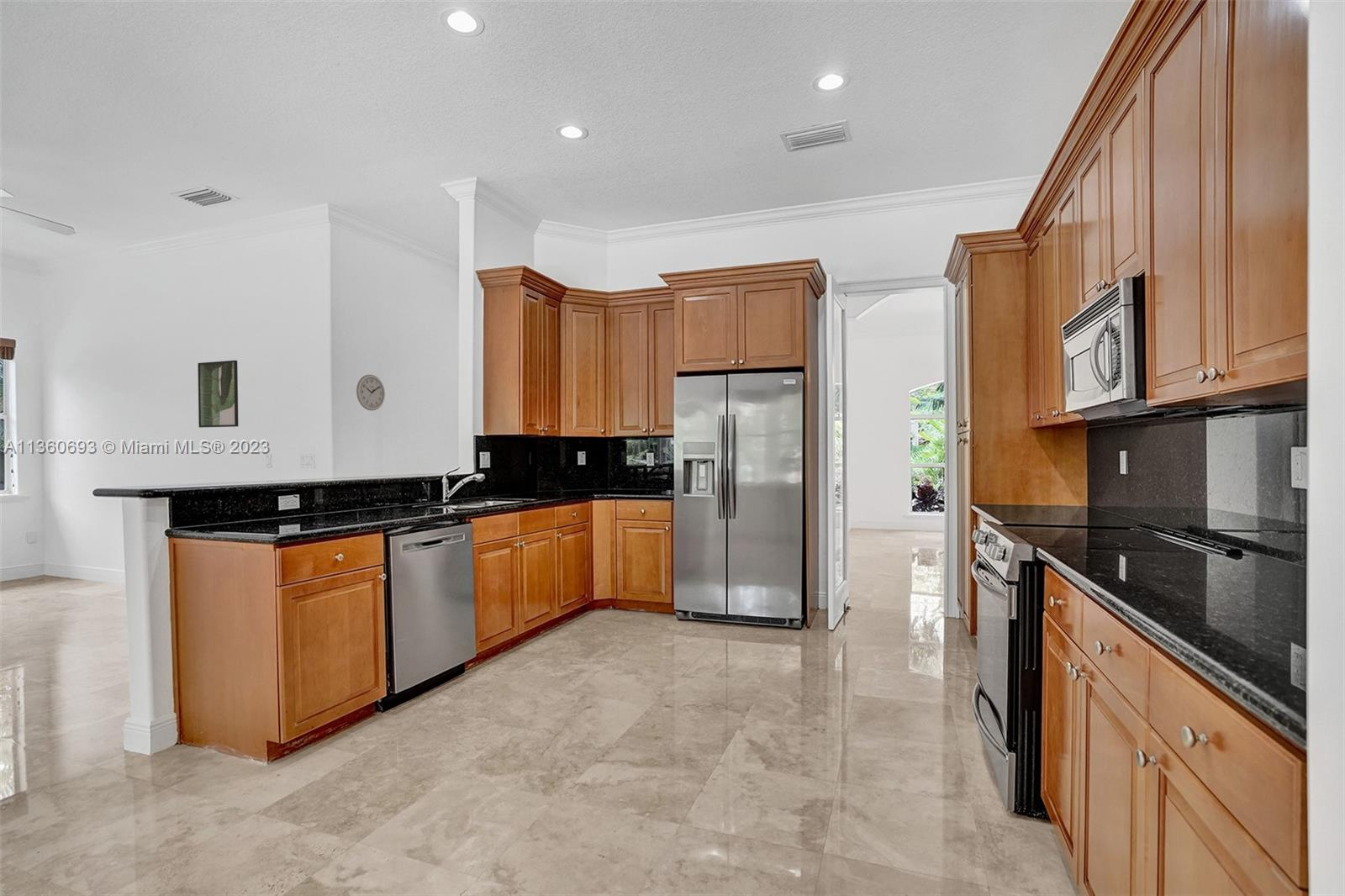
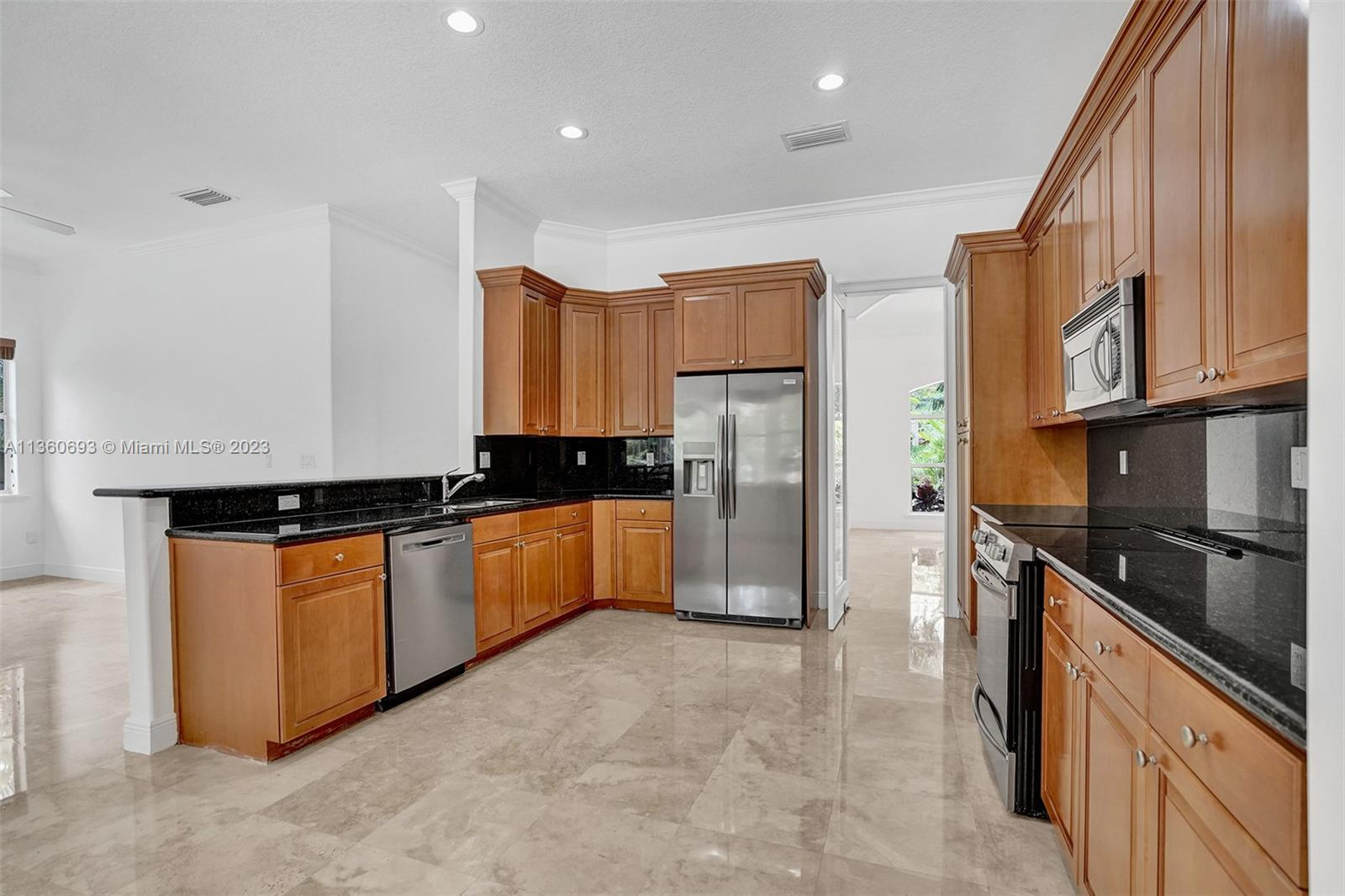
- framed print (218, 394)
- wall clock (372, 393)
